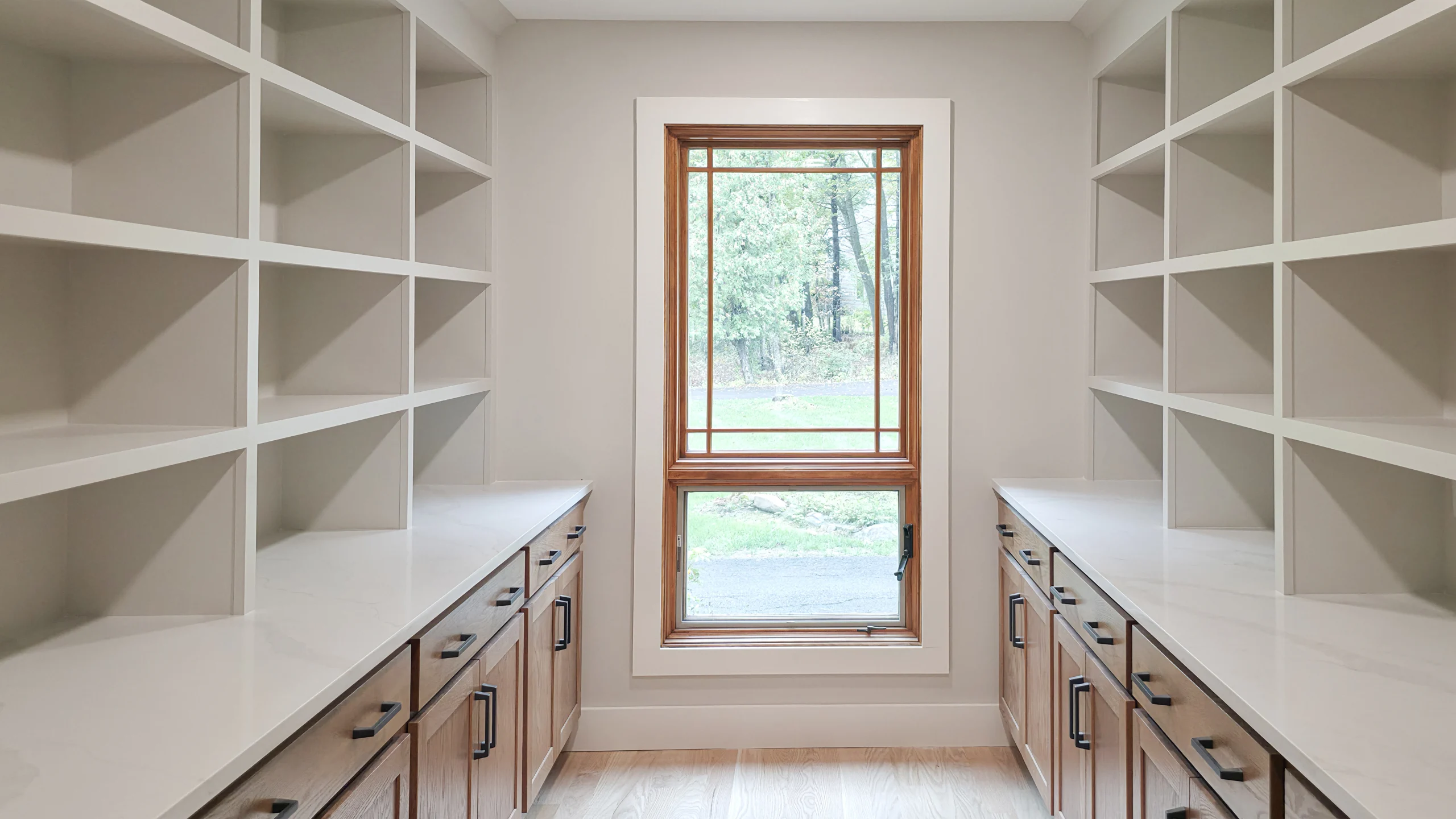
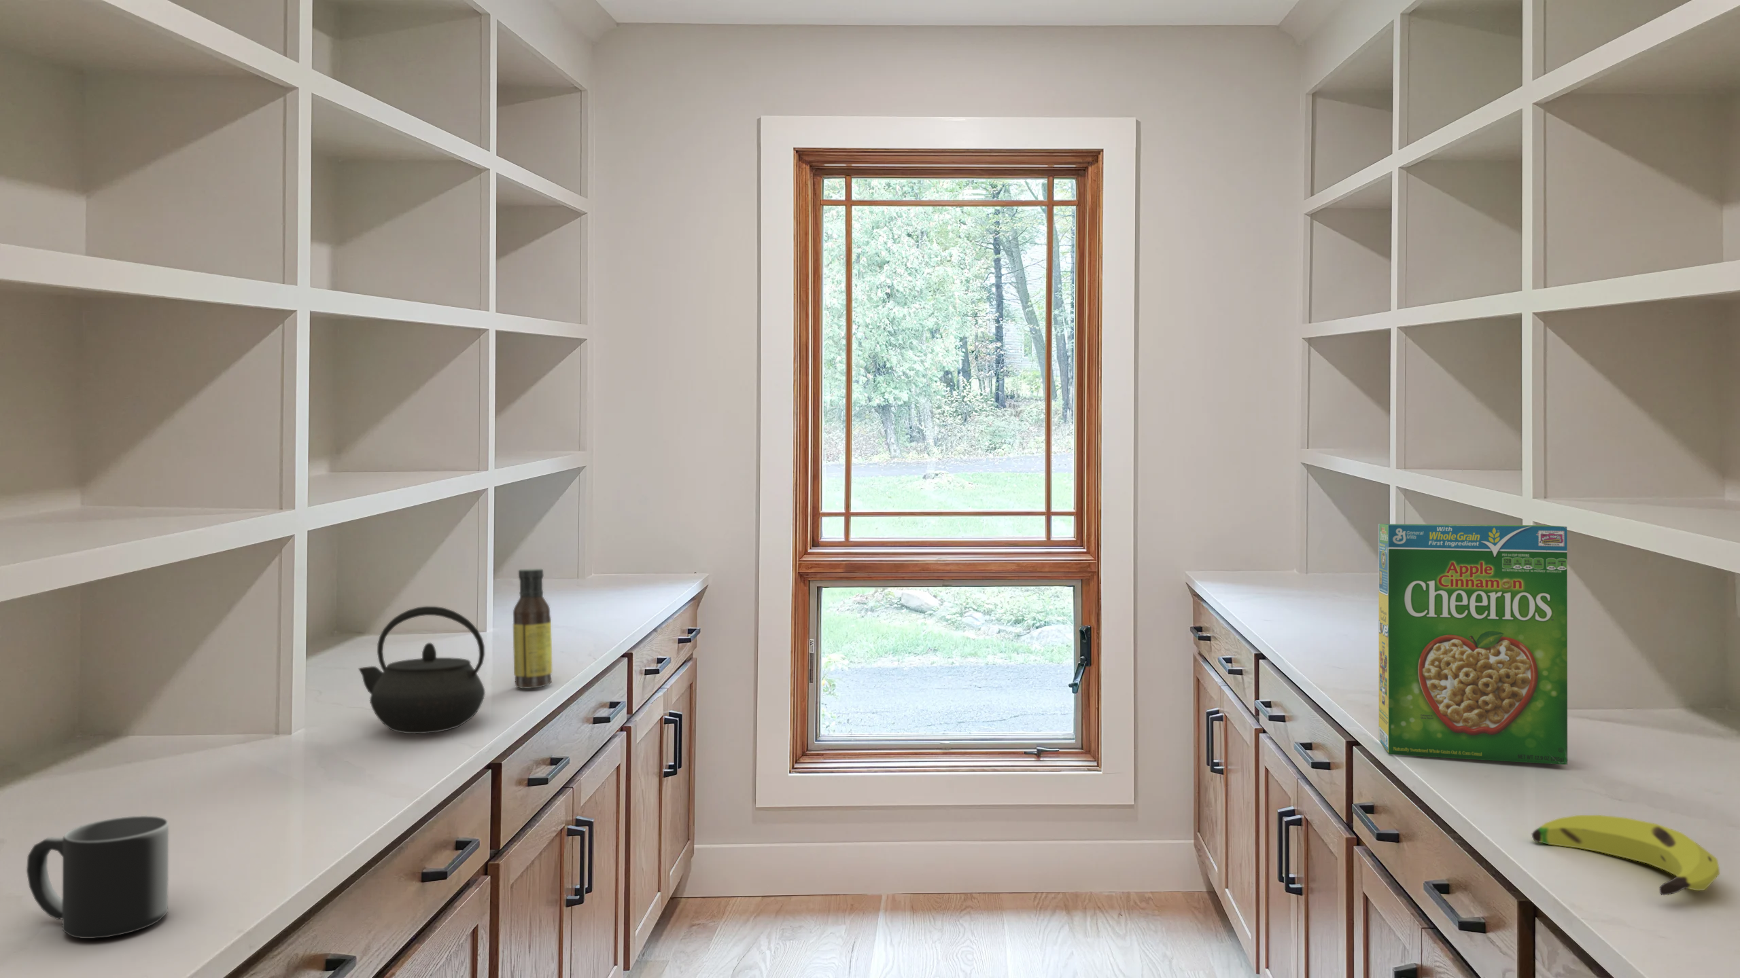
+ banana (1617, 848)
+ cereal box (1469, 639)
+ mug (97, 873)
+ kettle (422, 666)
+ sauce bottle (532, 627)
